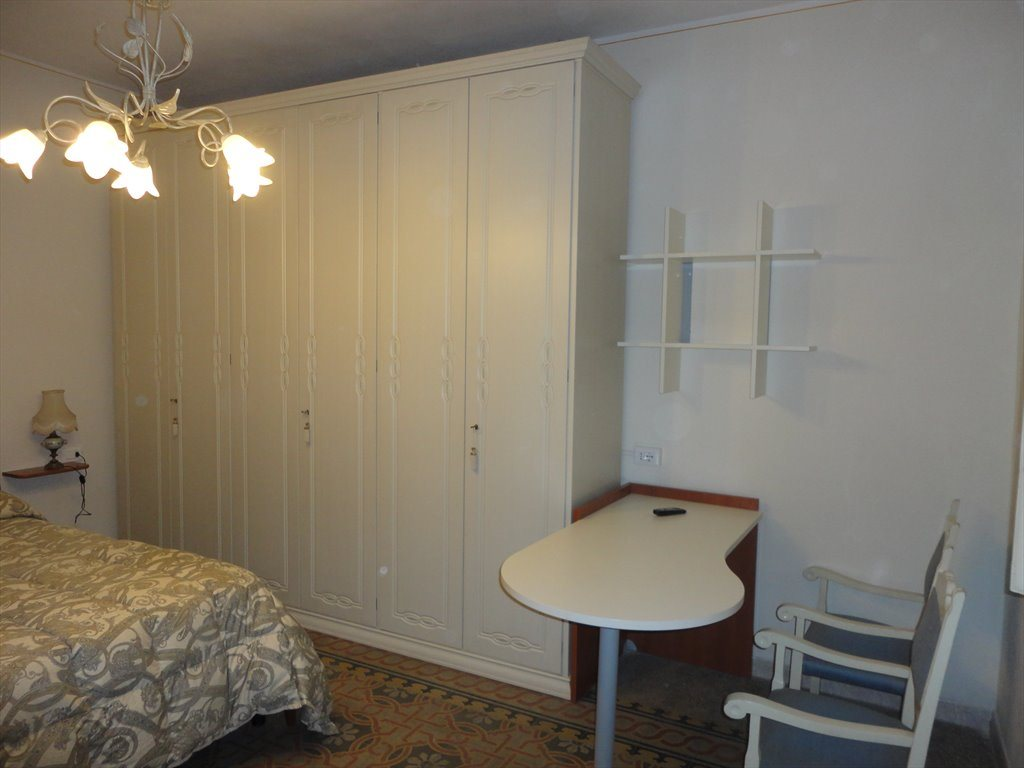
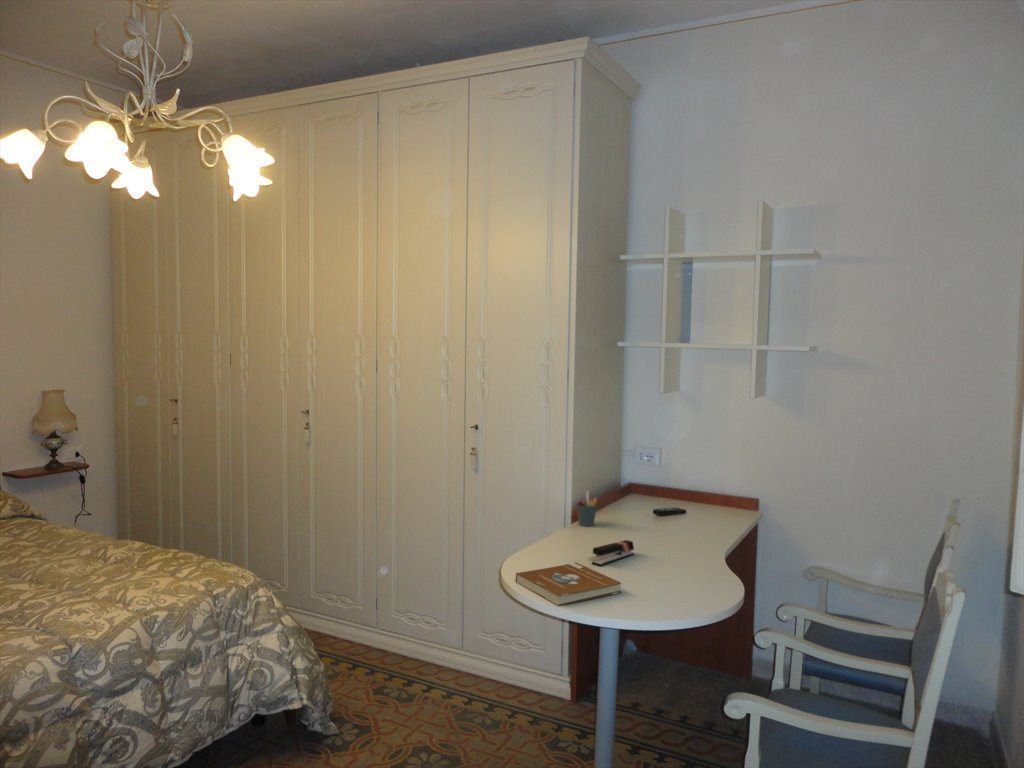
+ book (567, 582)
+ stapler (613, 551)
+ pen holder (586, 509)
